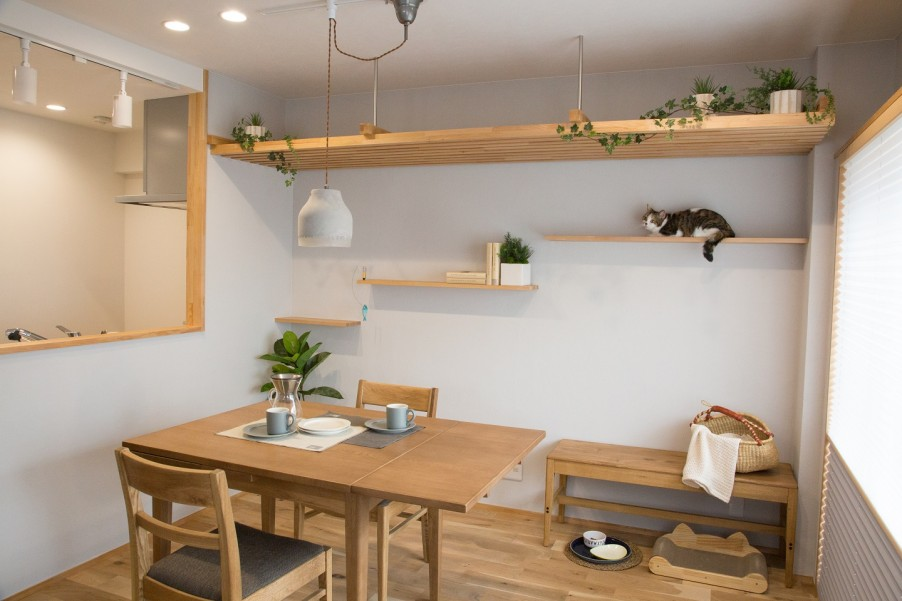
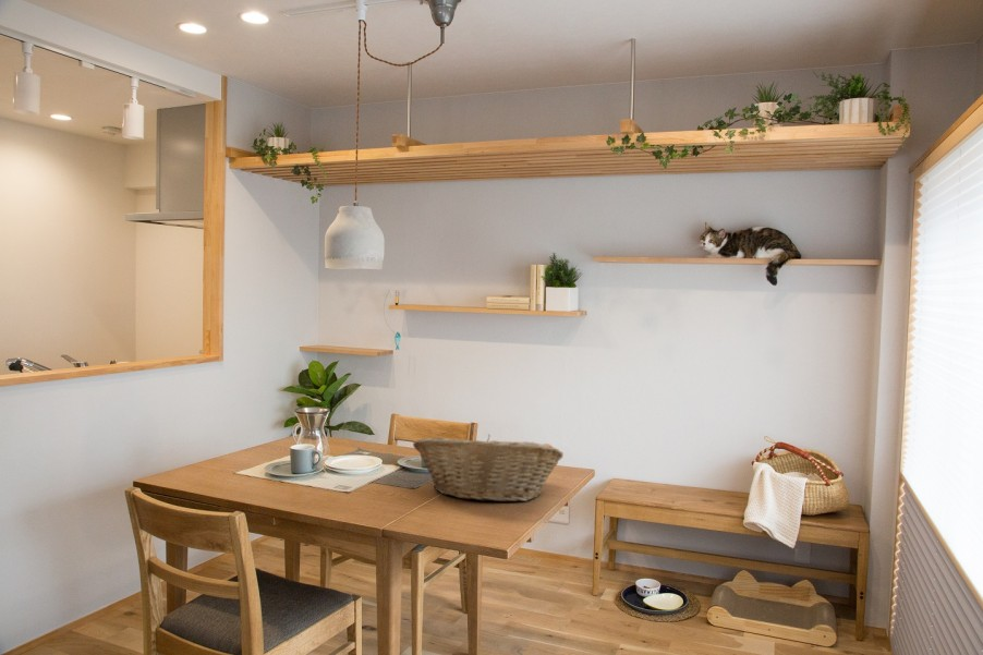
+ fruit basket (487, 461)
